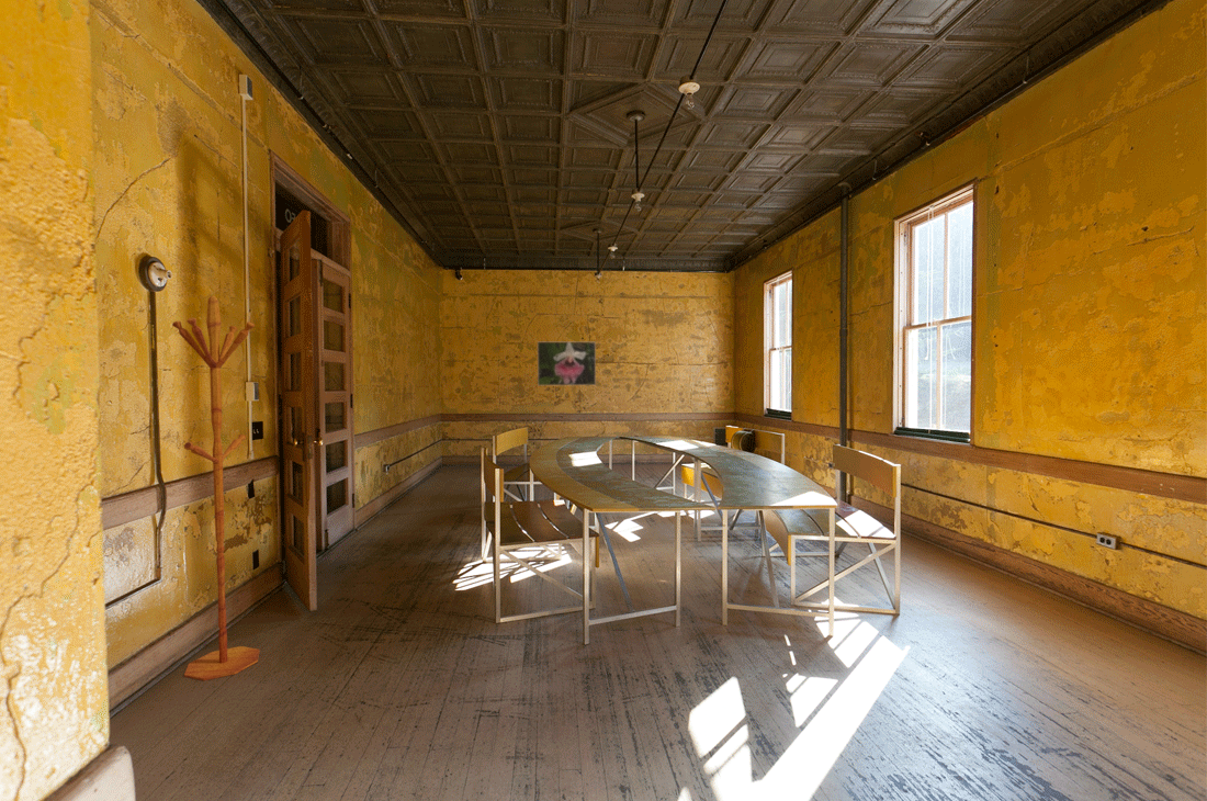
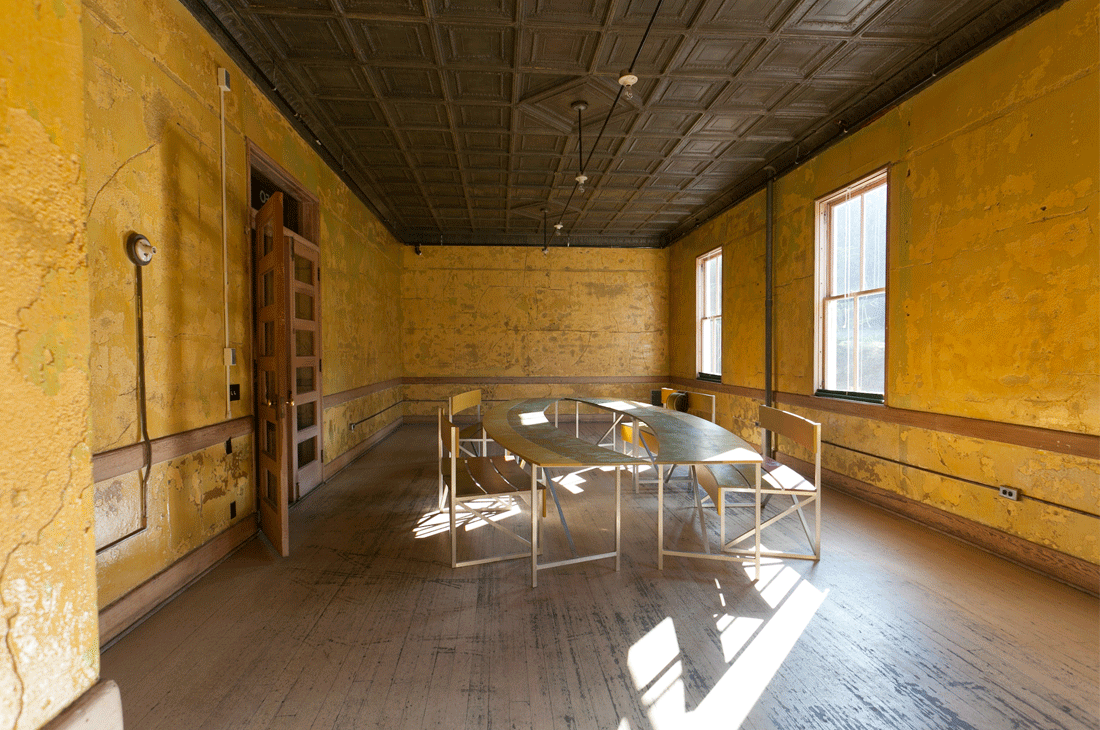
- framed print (566, 363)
- coat rack (218, 482)
